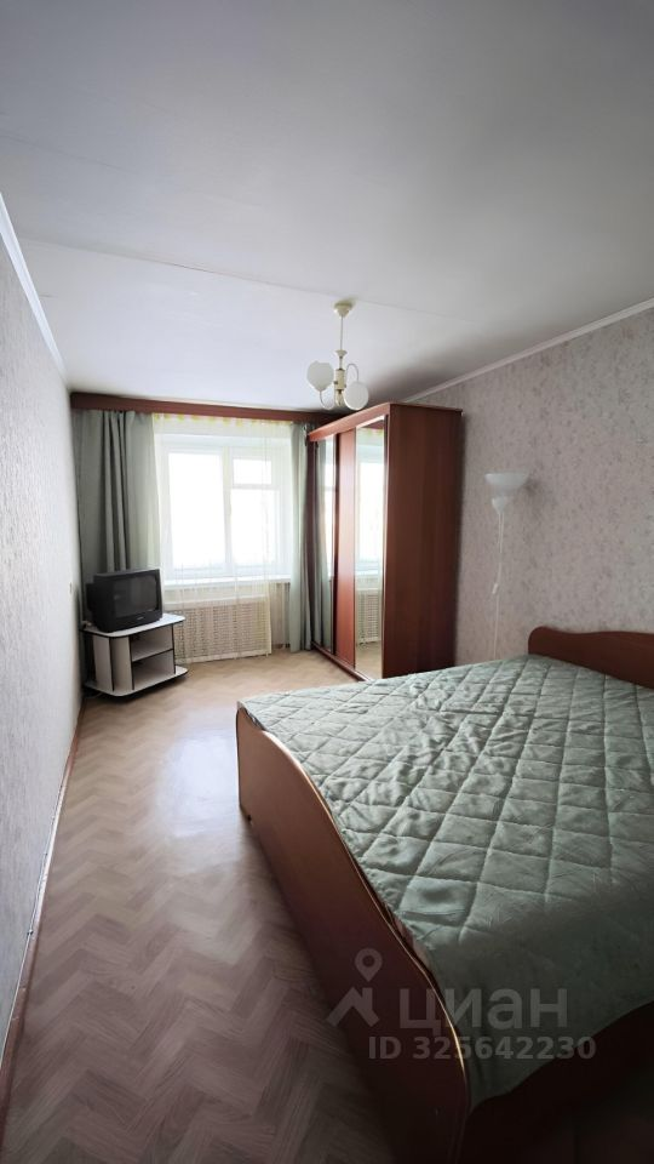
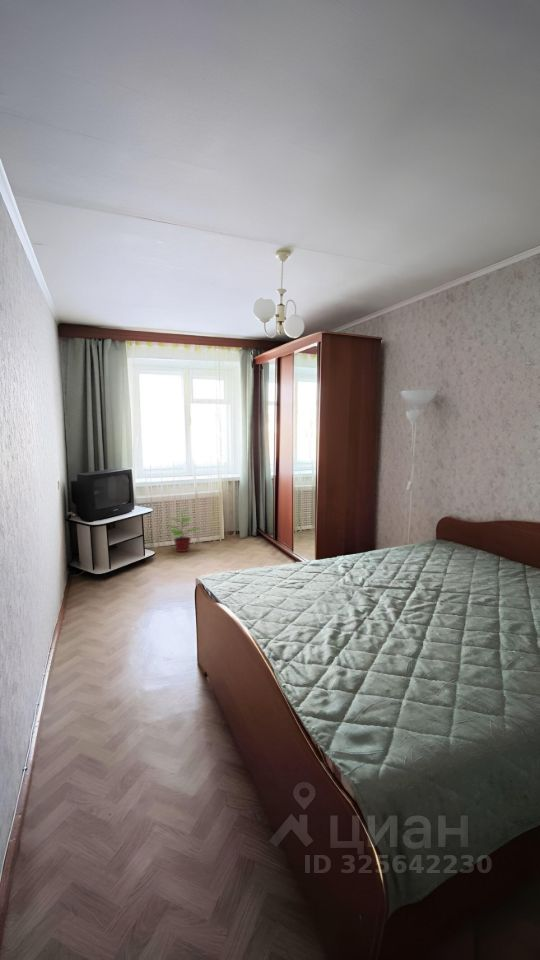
+ potted plant (182, 527)
